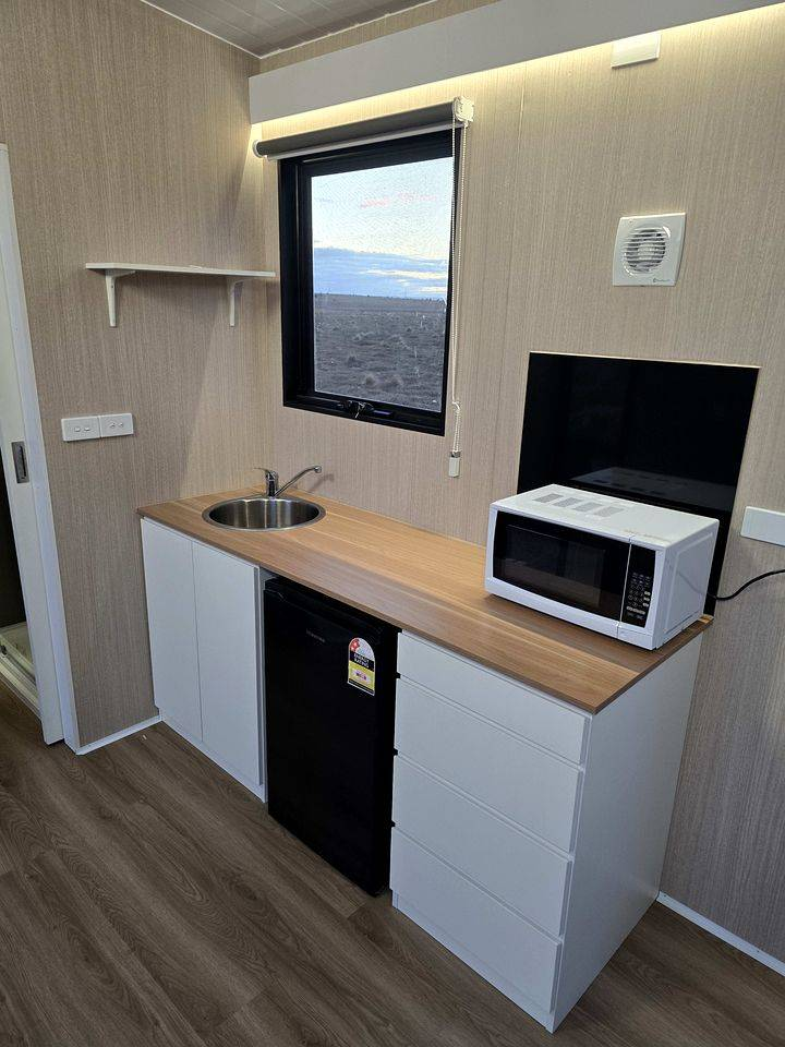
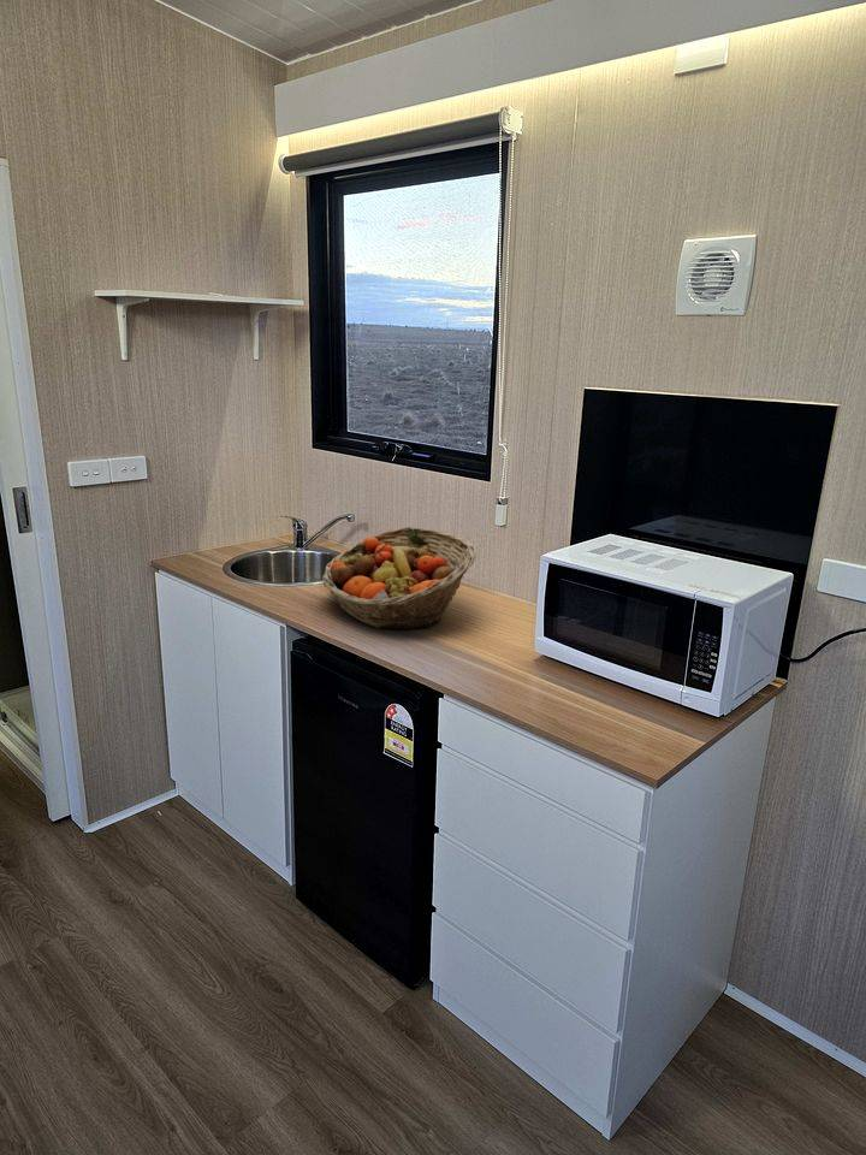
+ fruit basket (397, 575)
